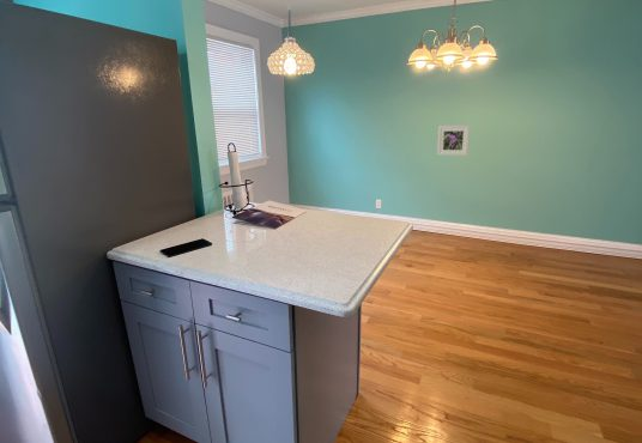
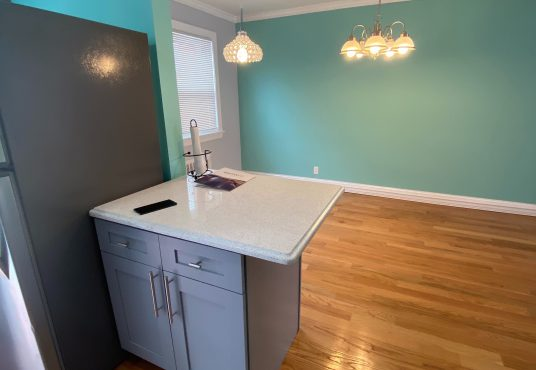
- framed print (453, 140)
